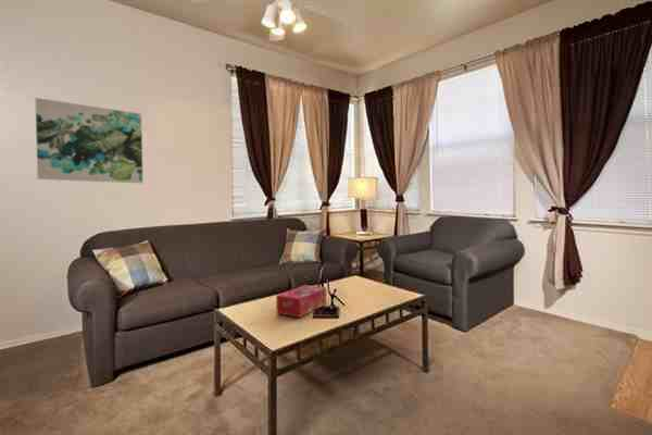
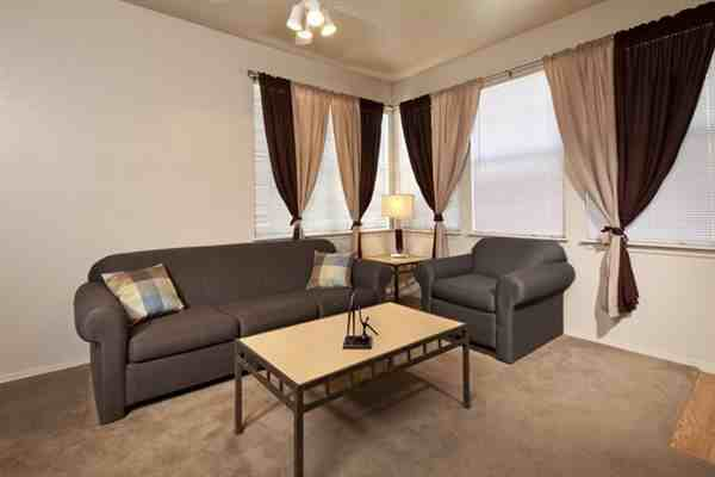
- tissue box (302, 299)
- wall art (92, 144)
